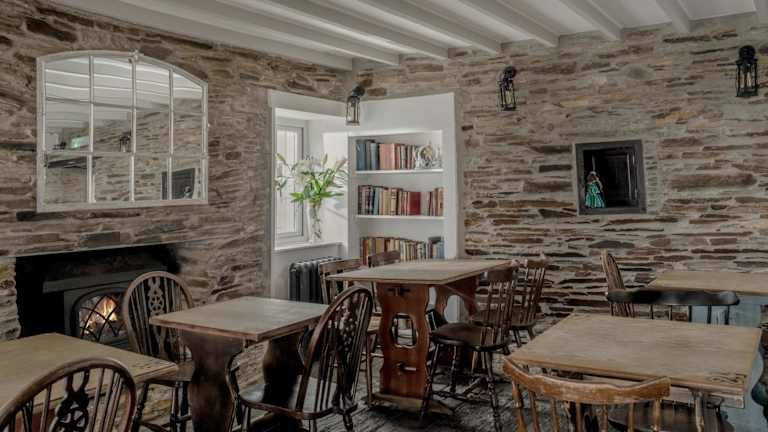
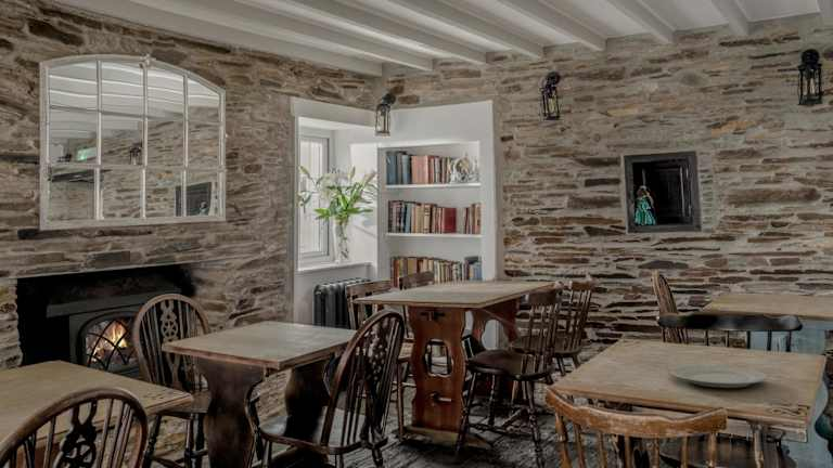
+ chinaware (718, 377)
